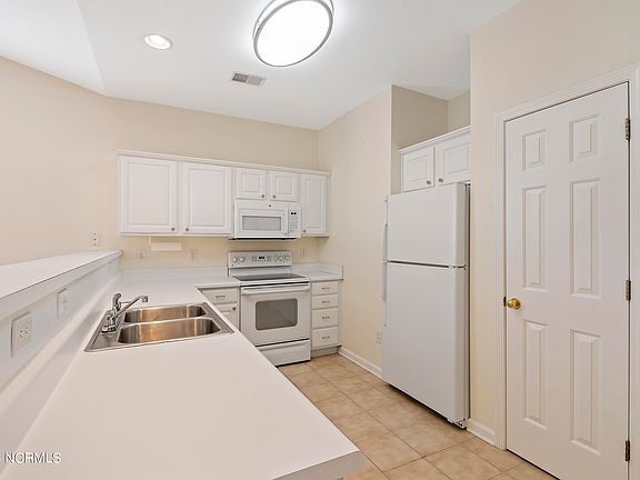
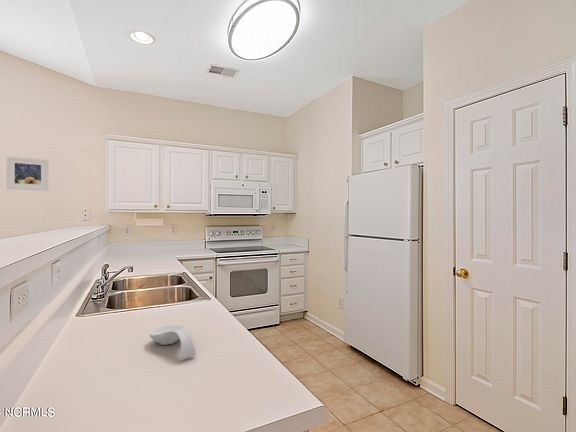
+ spoon rest (174, 335)
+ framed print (28, 174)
